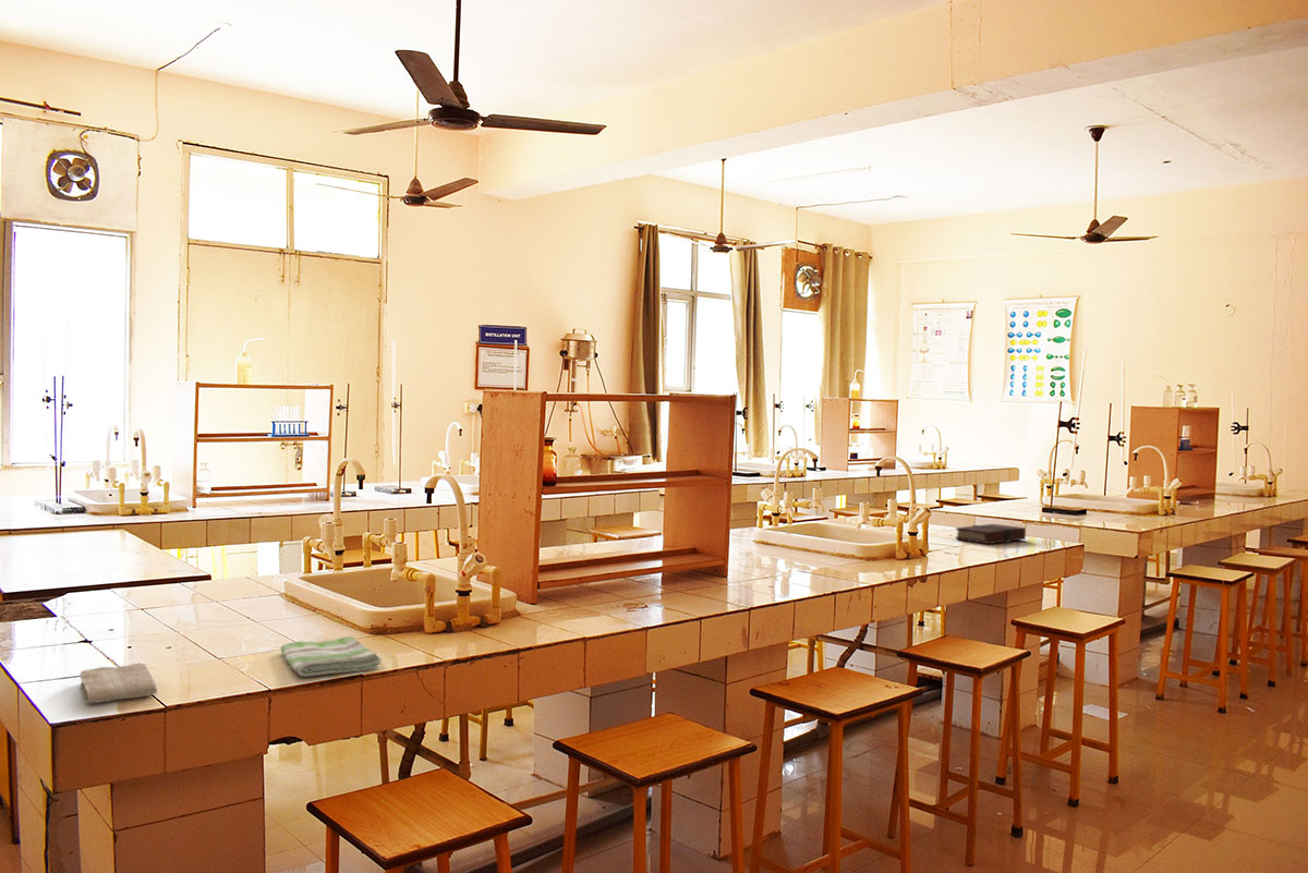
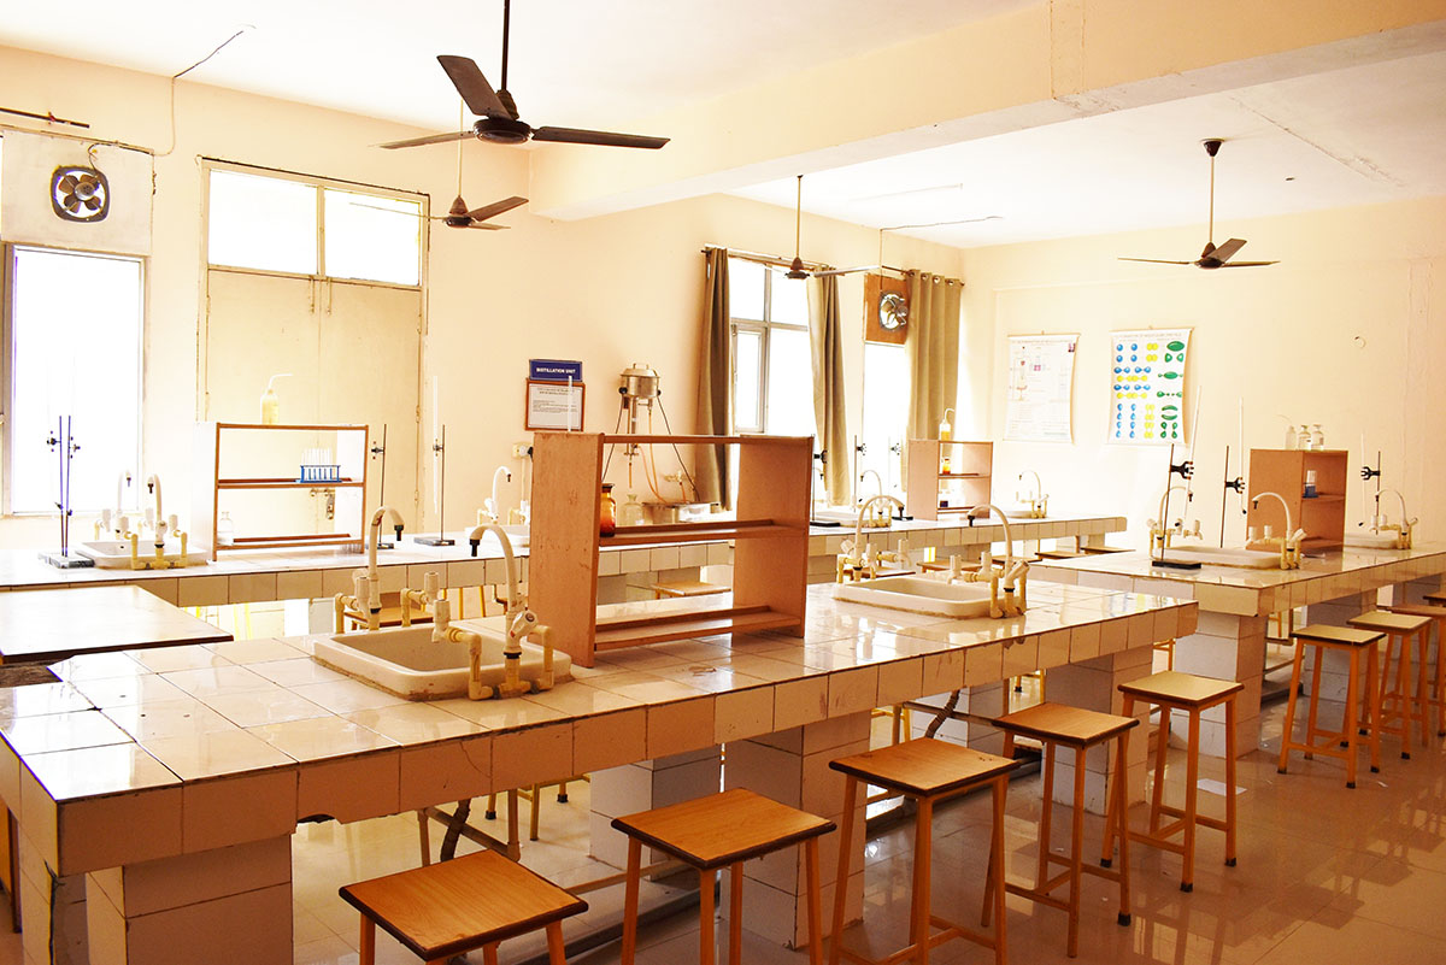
- washcloth (117, 681)
- dish towel (328, 653)
- book (990, 533)
